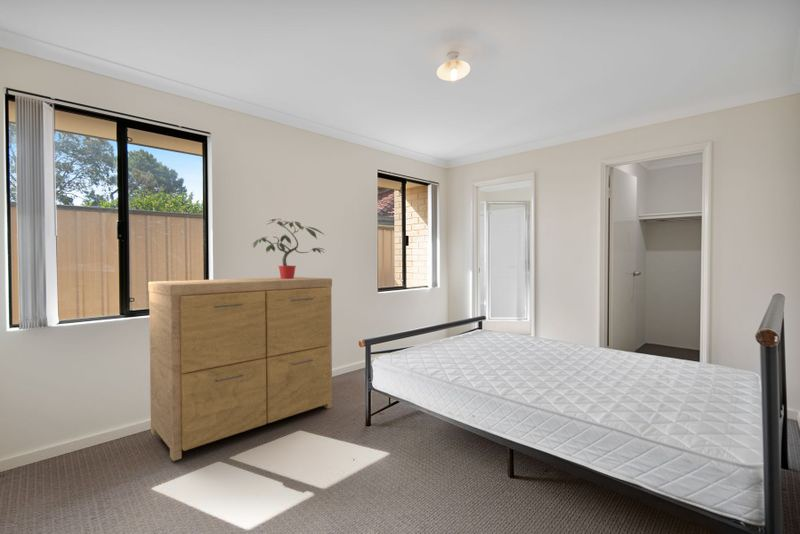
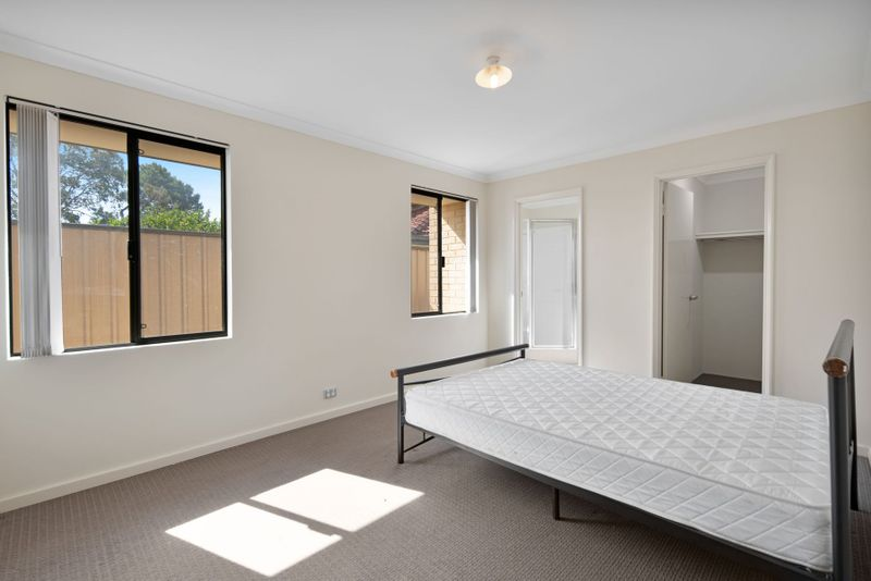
- dresser (249, 350)
- potted plant (291, 249)
